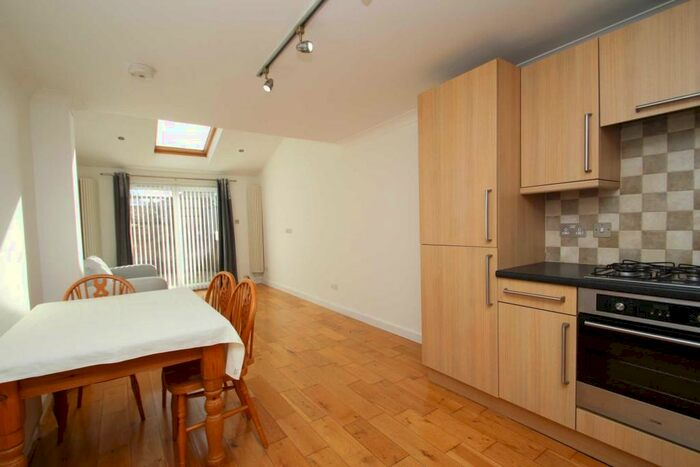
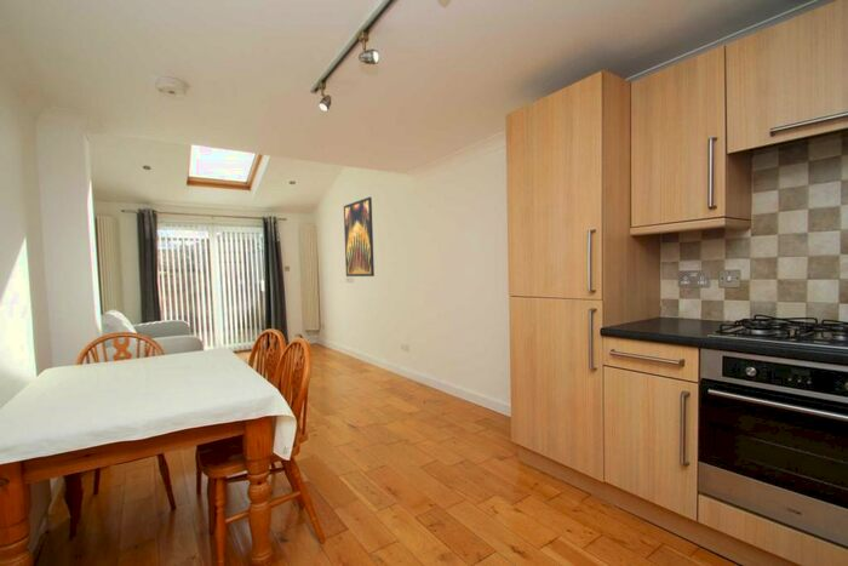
+ wall art (357, 239)
